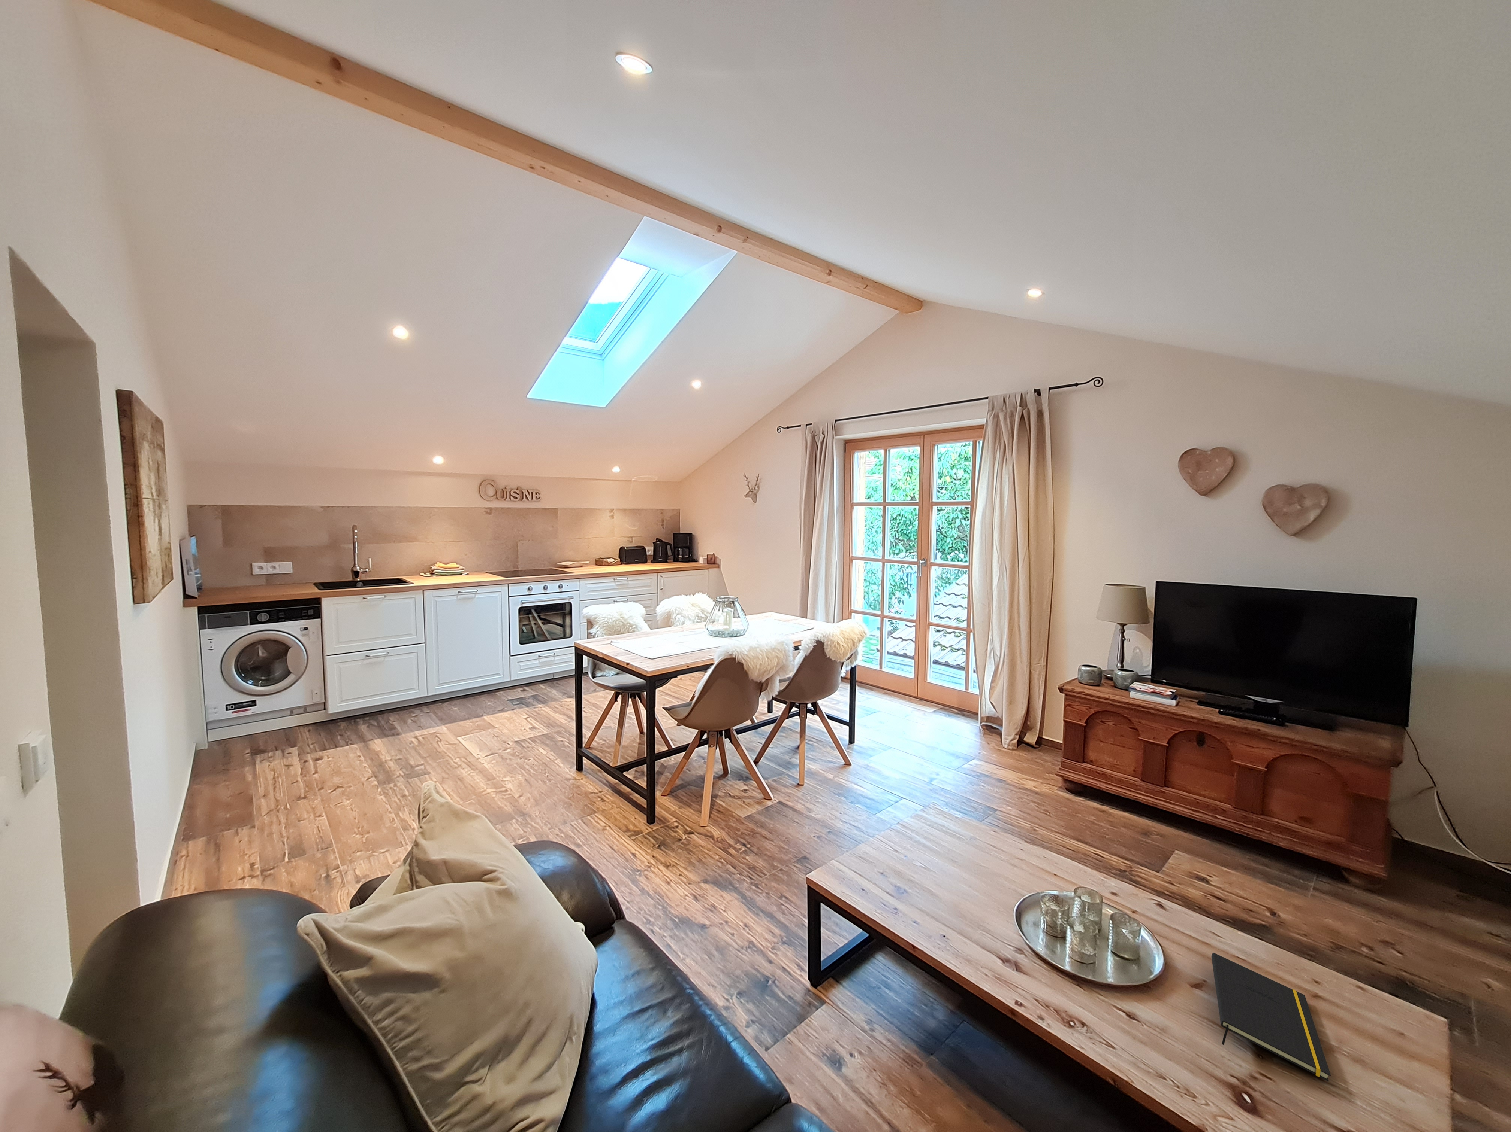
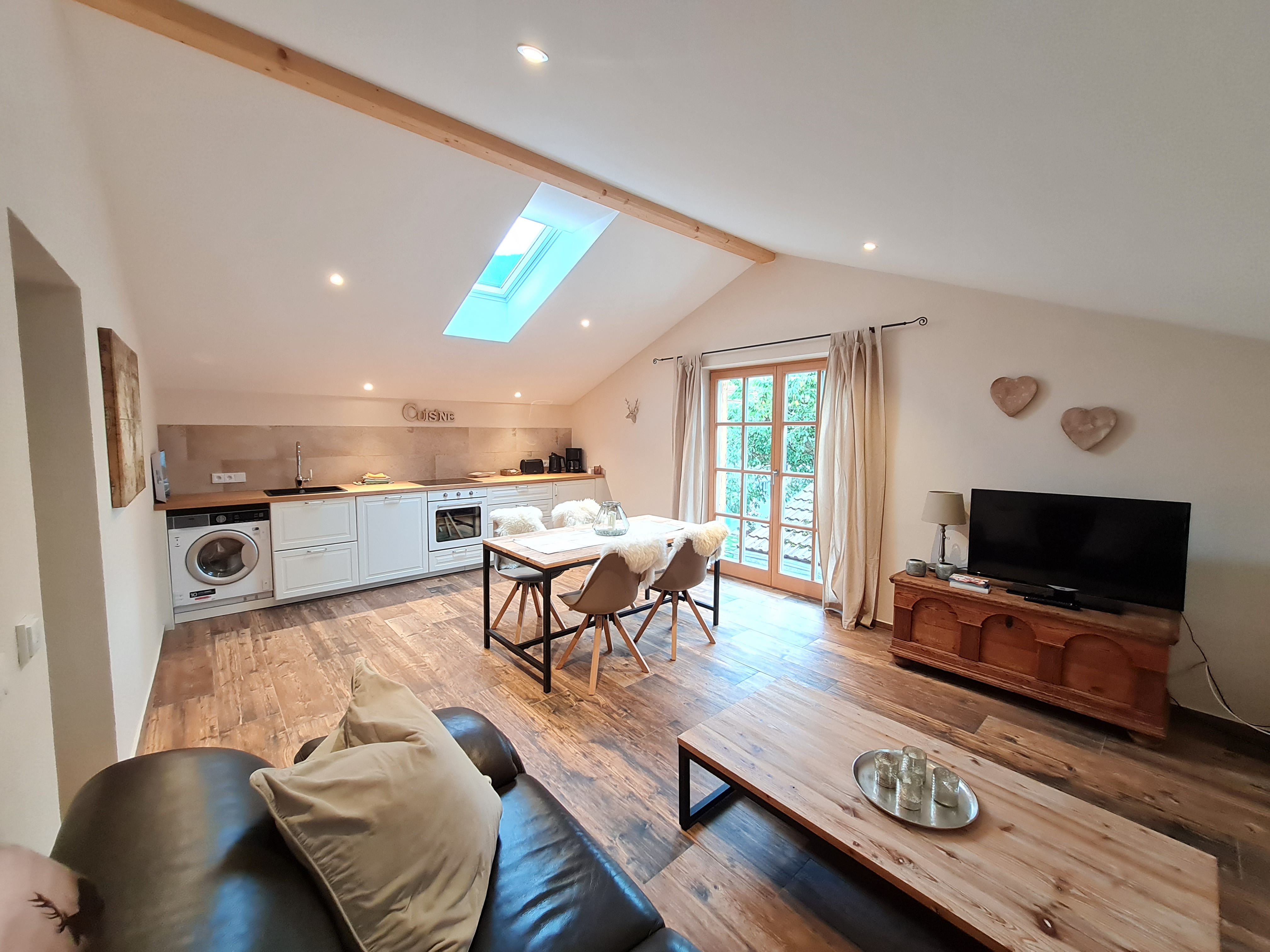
- notepad (1265, 1010)
